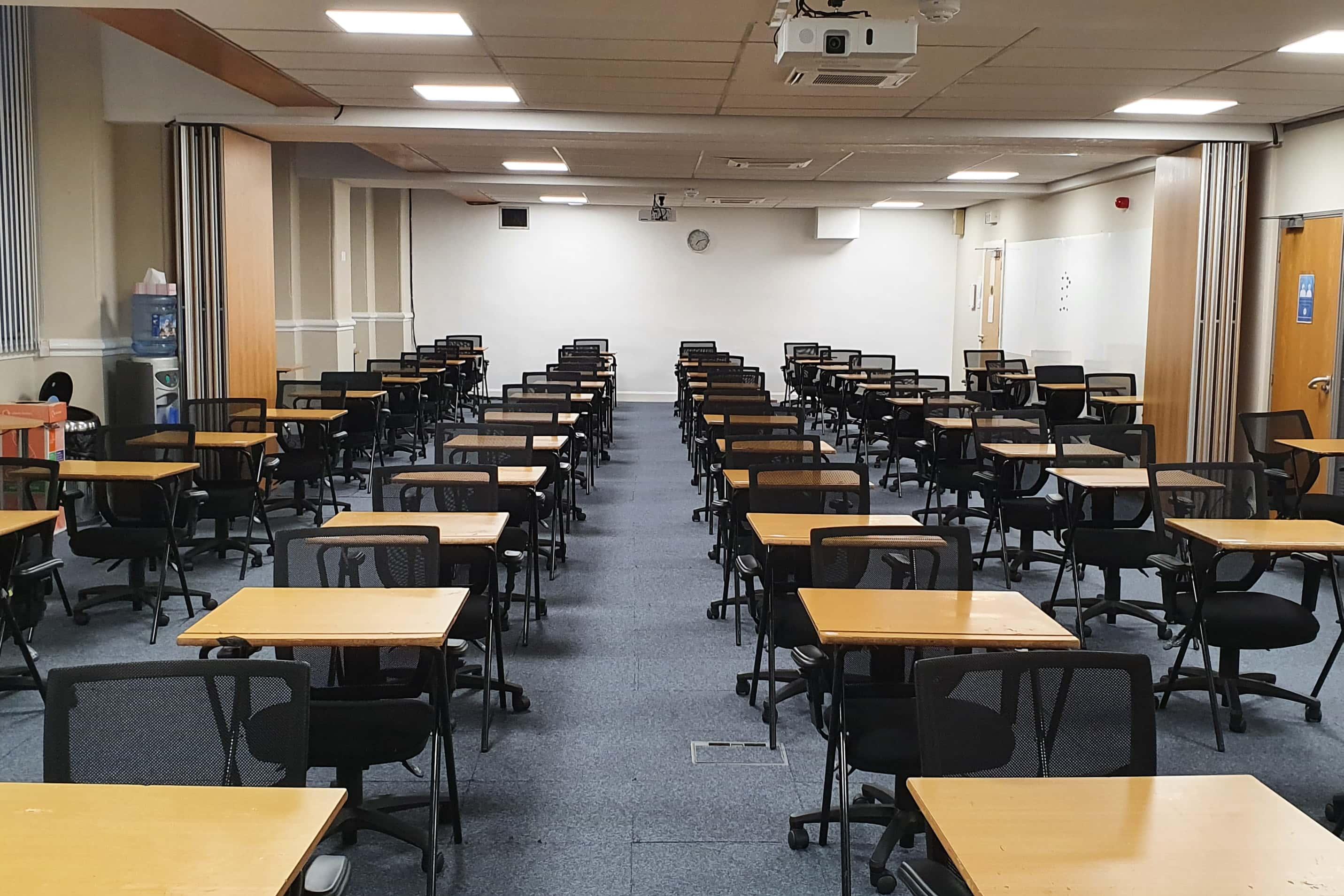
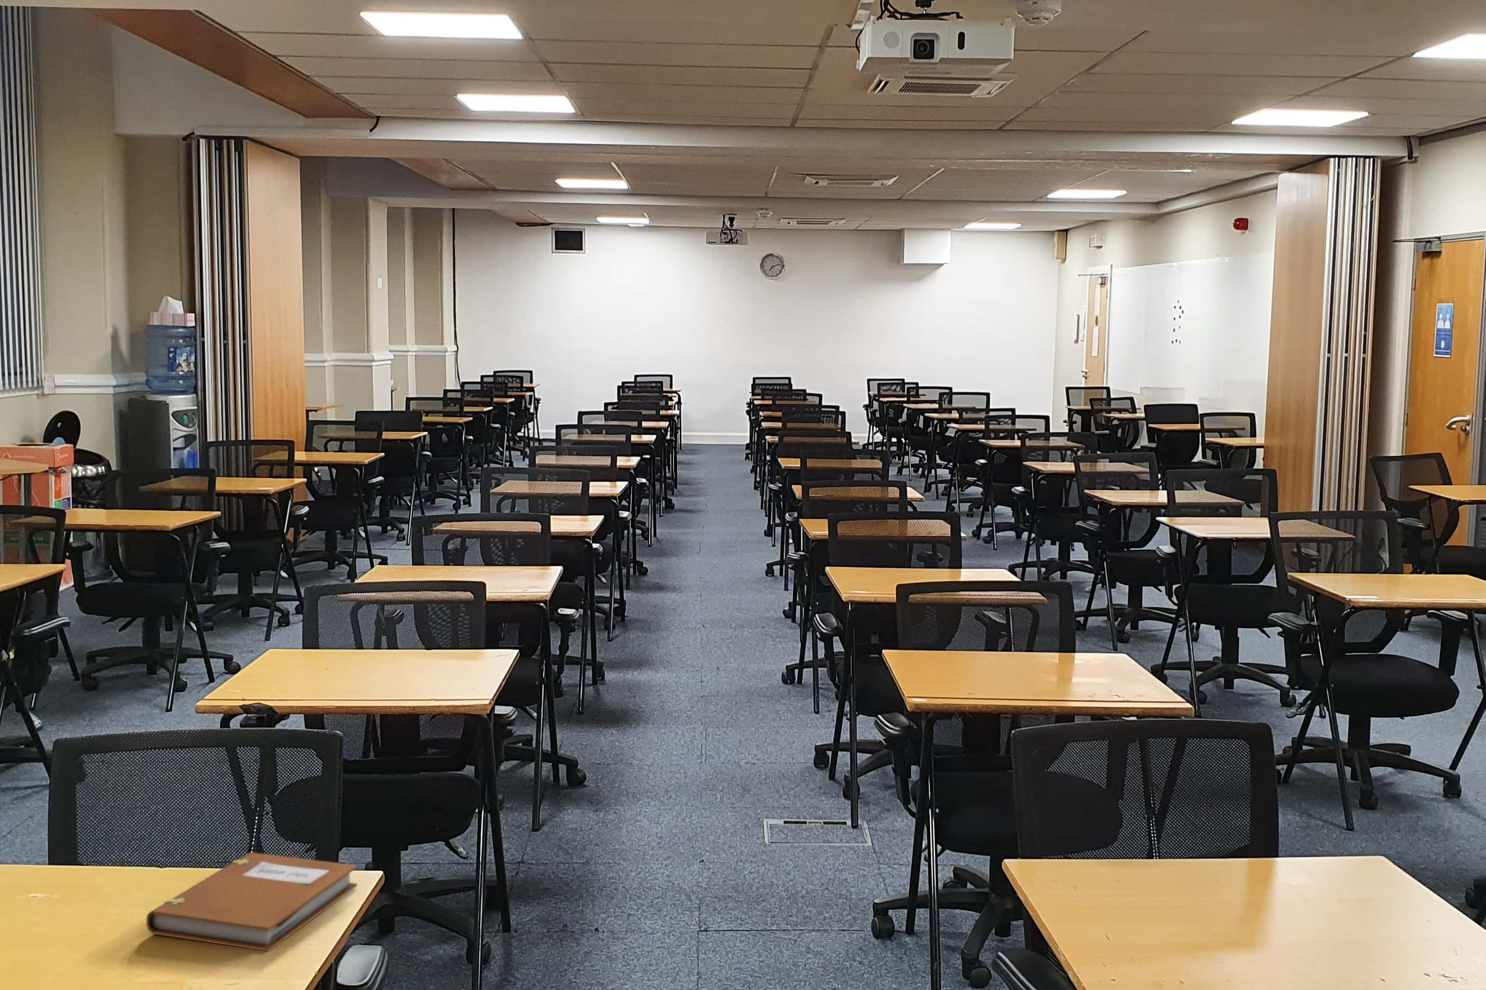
+ notebook (258, 896)
